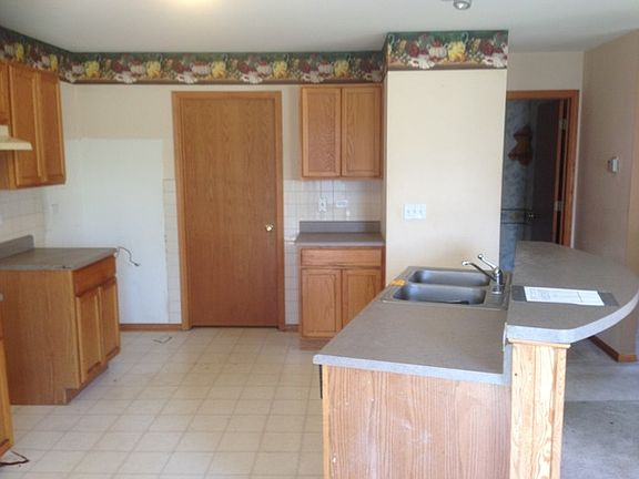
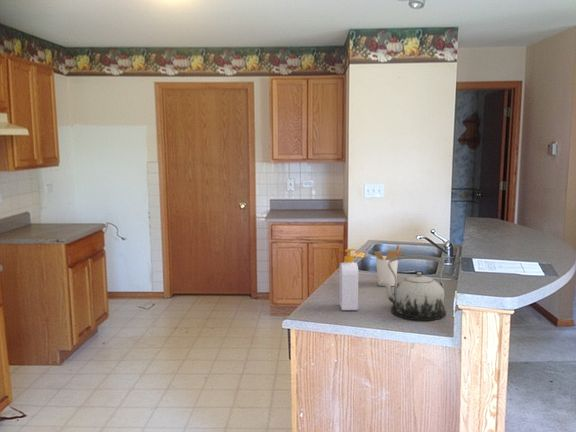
+ utensil holder (390, 265)
+ soap bottle (349, 278)
+ teapot (414, 285)
